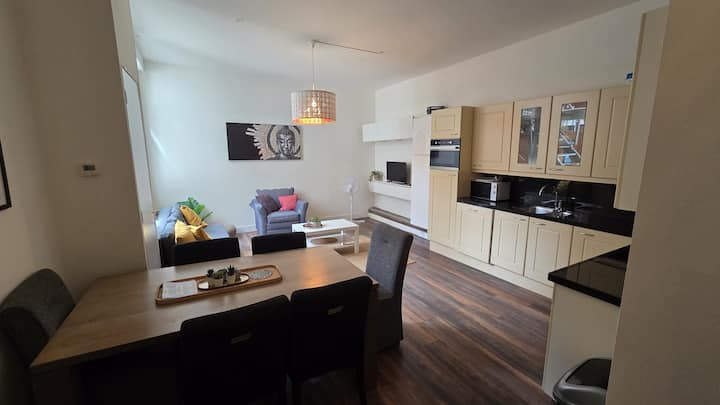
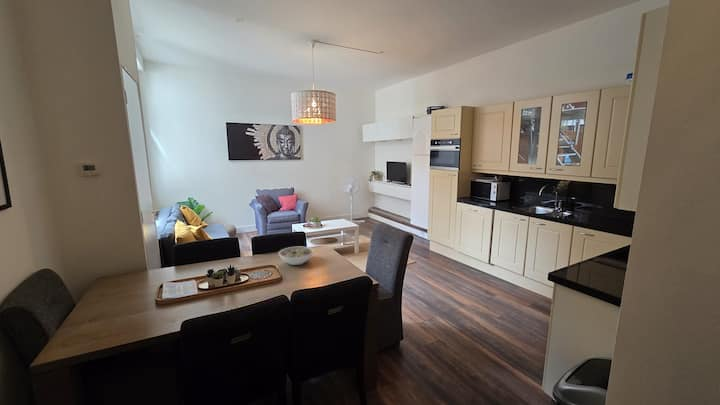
+ bowl (296, 255)
